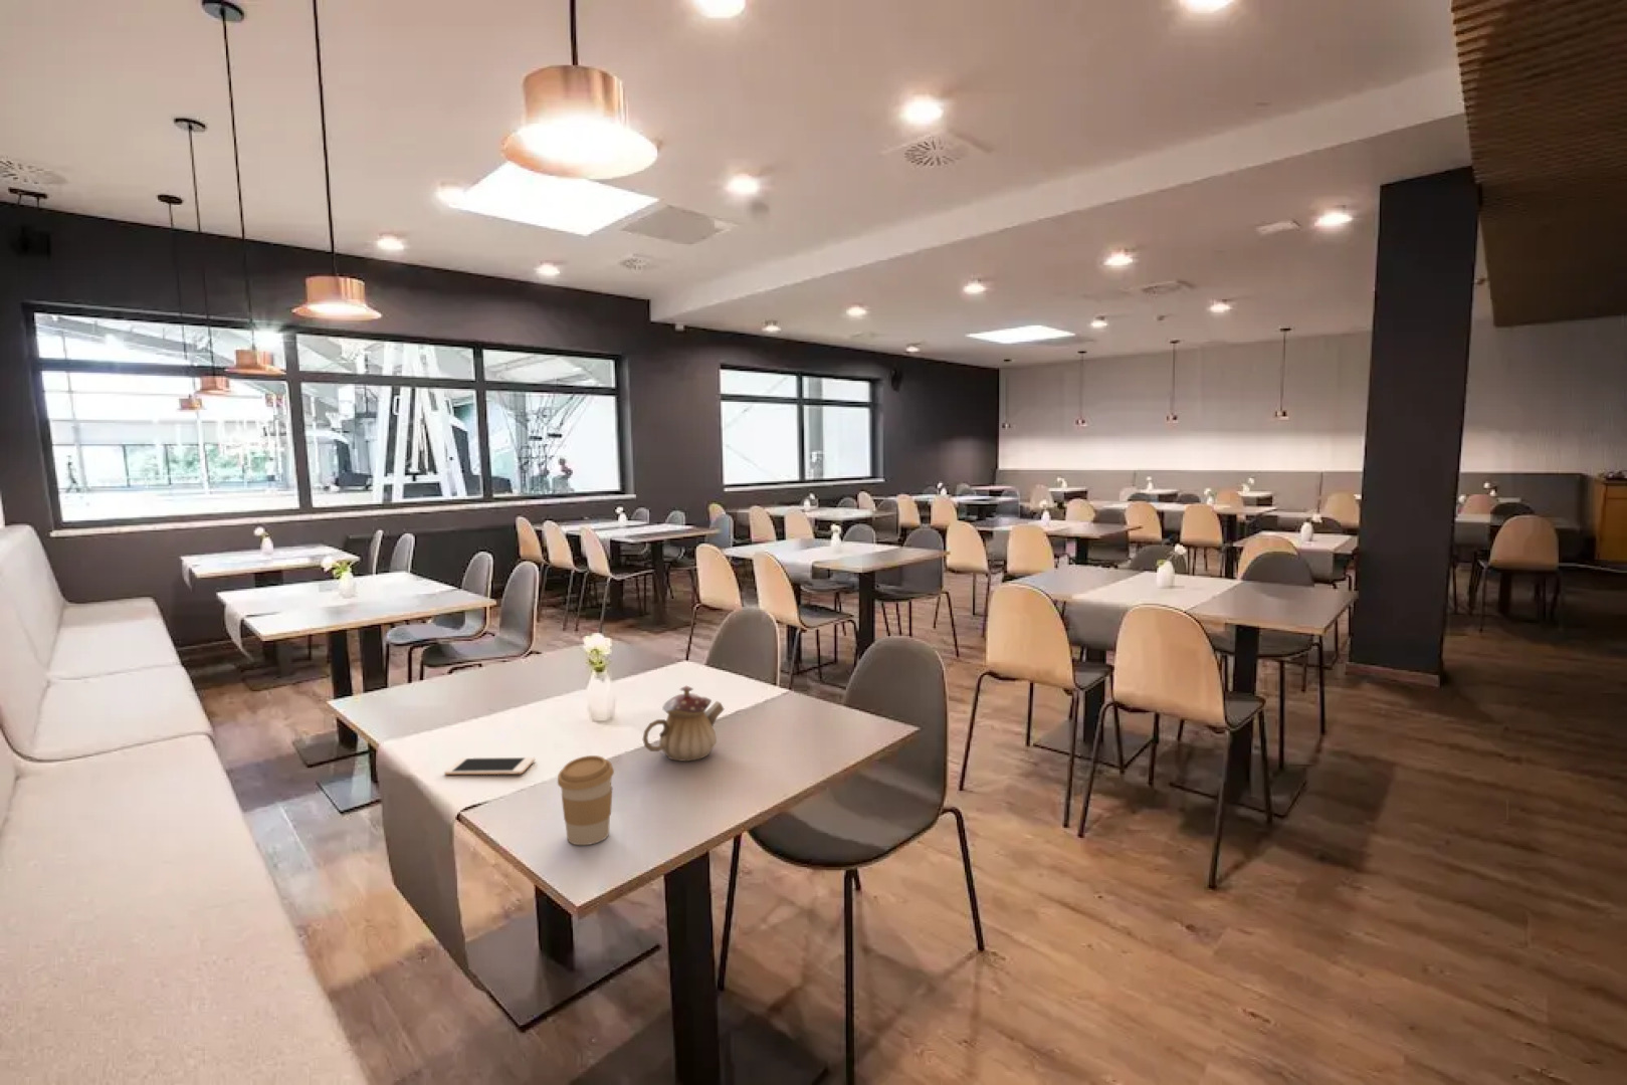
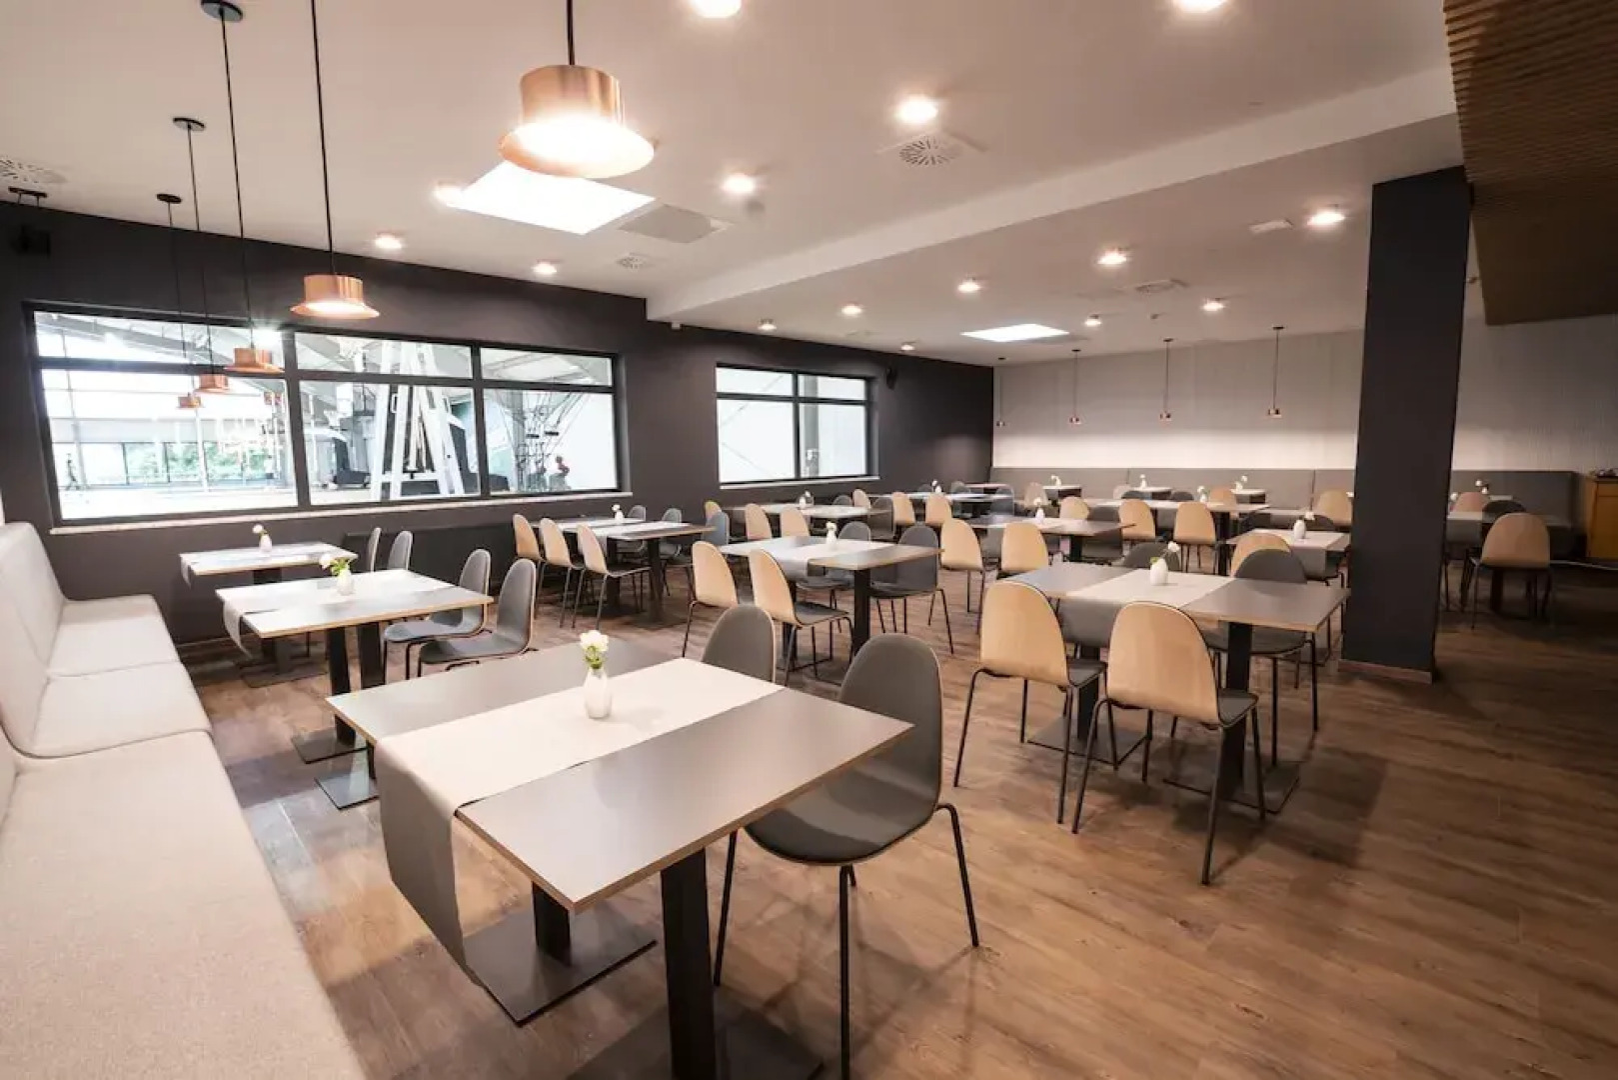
- teapot (683, 719)
- coffee cup (586, 799)
- cell phone (491, 765)
